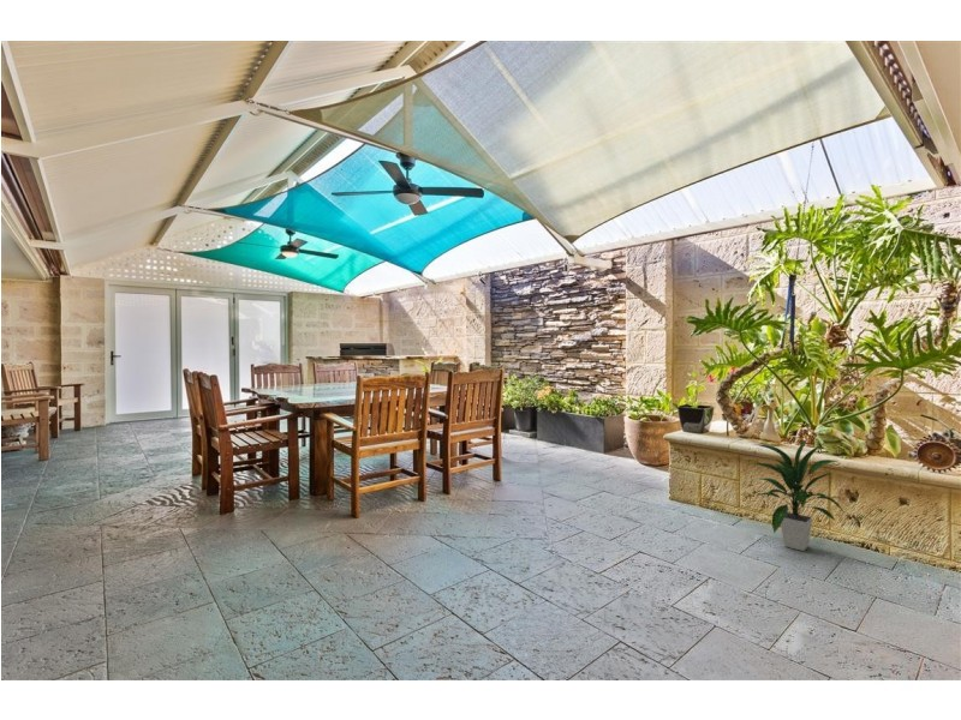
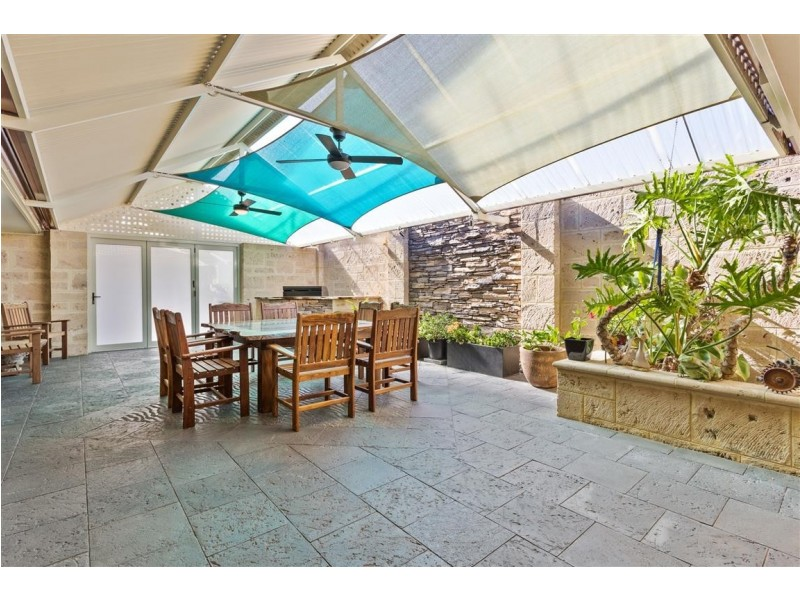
- indoor plant (792, 491)
